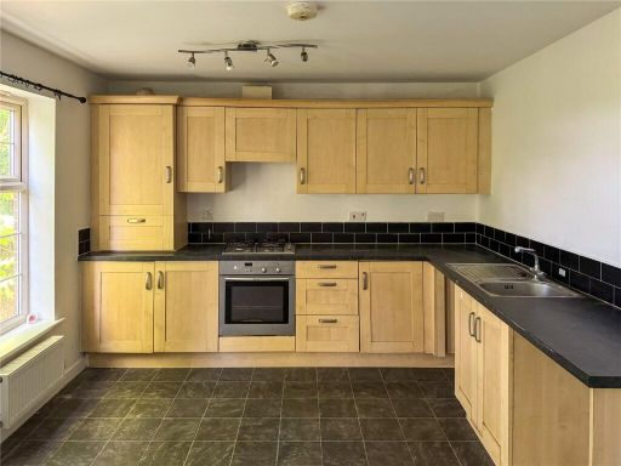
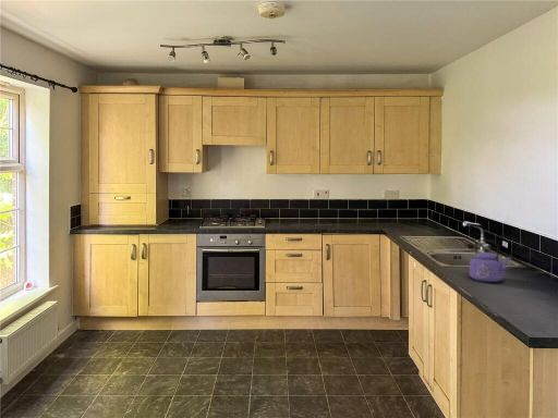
+ kettle (490, 260)
